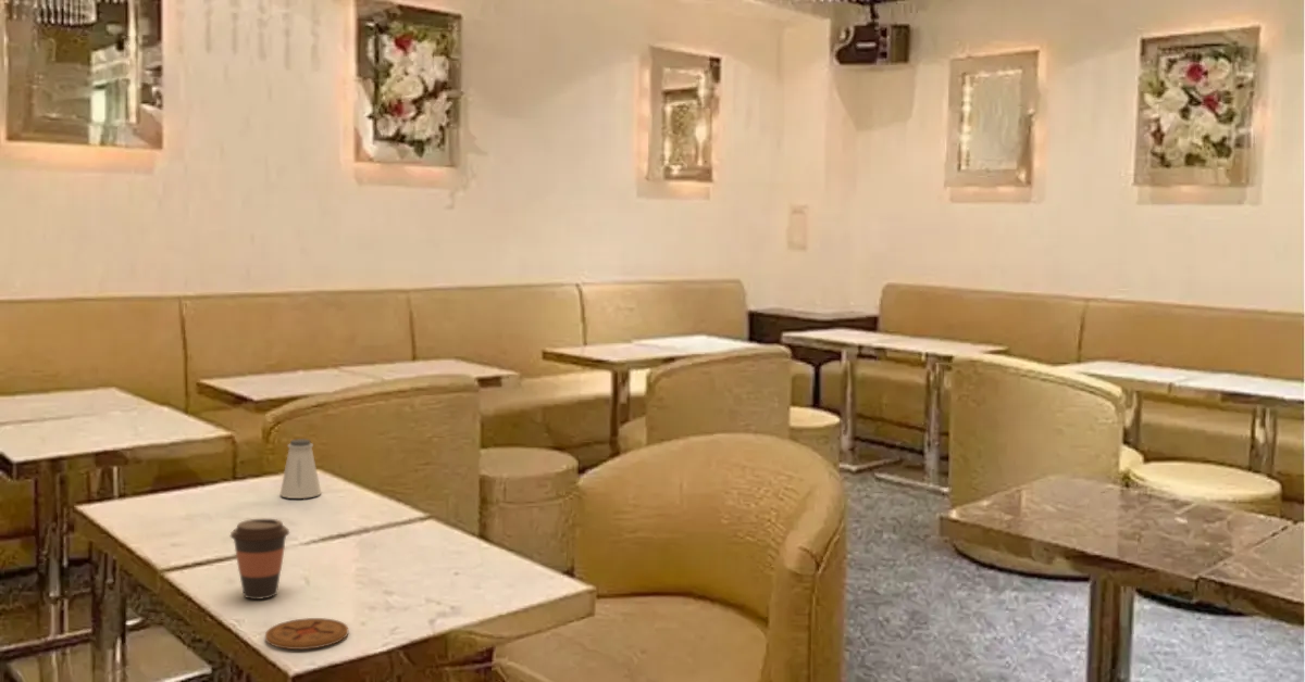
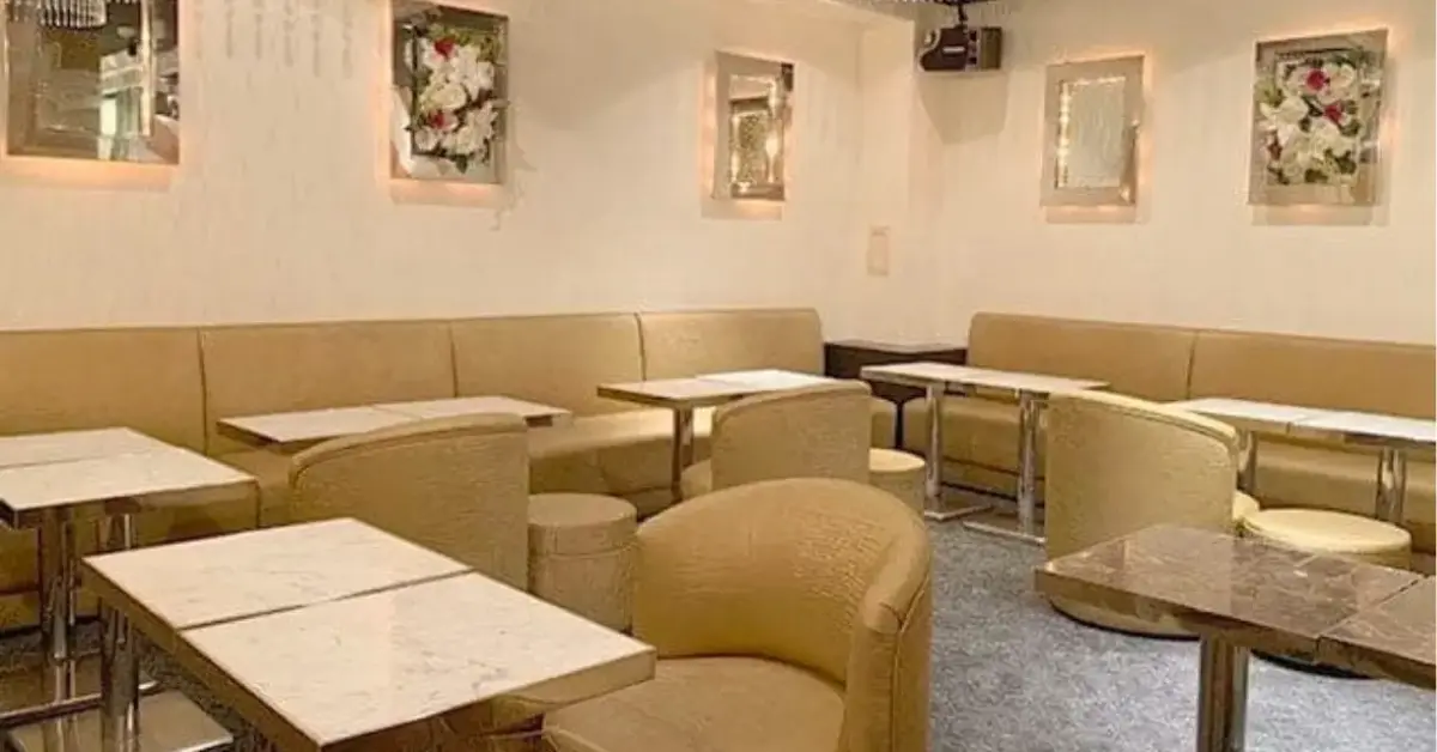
- saltshaker (300, 467)
- coffee cup (260, 558)
- coaster (307, 633)
